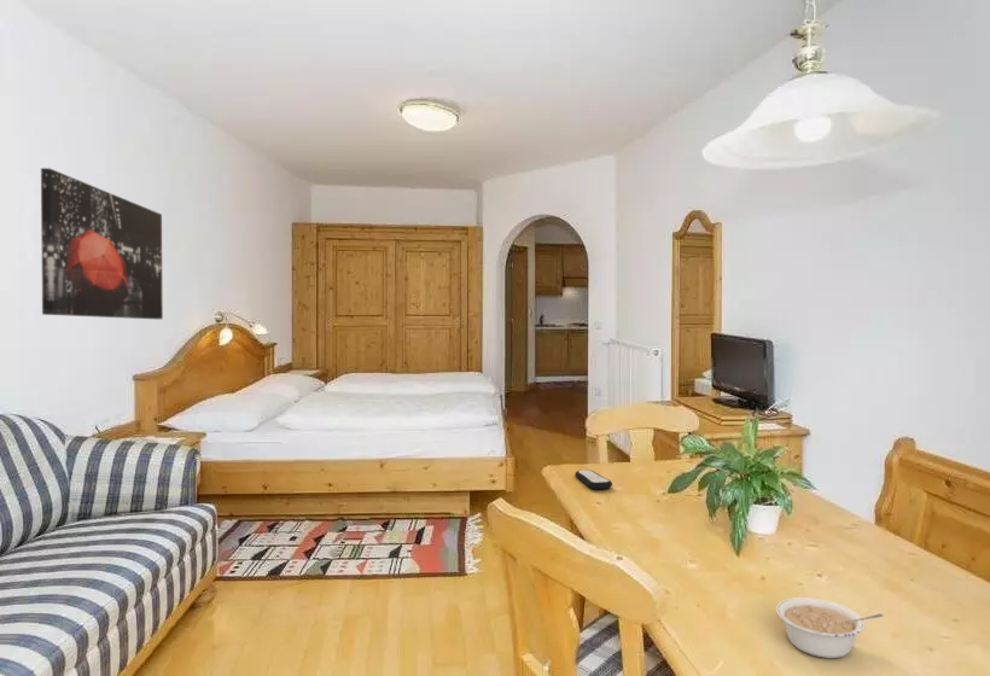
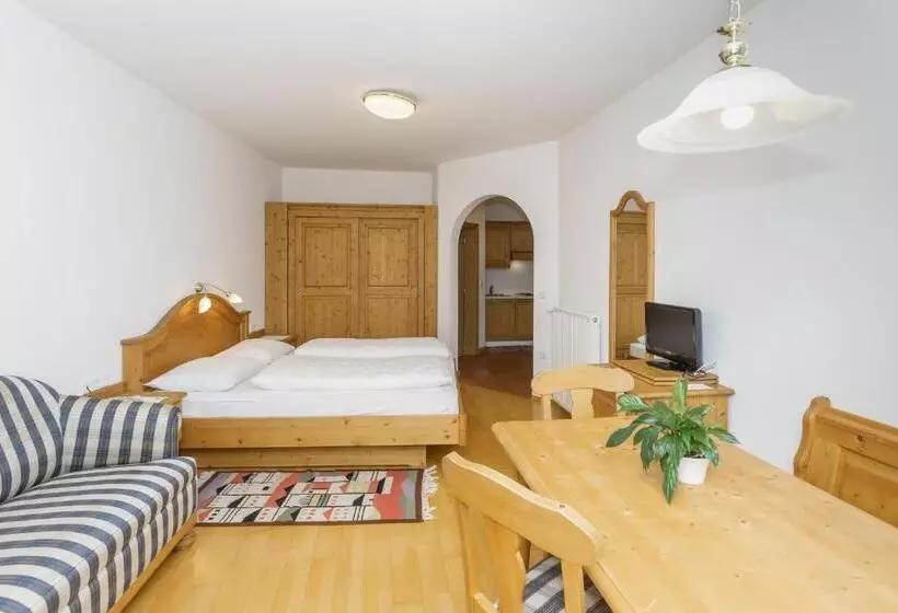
- wall art (111, 256)
- legume (821, 625)
- remote control (592, 478)
